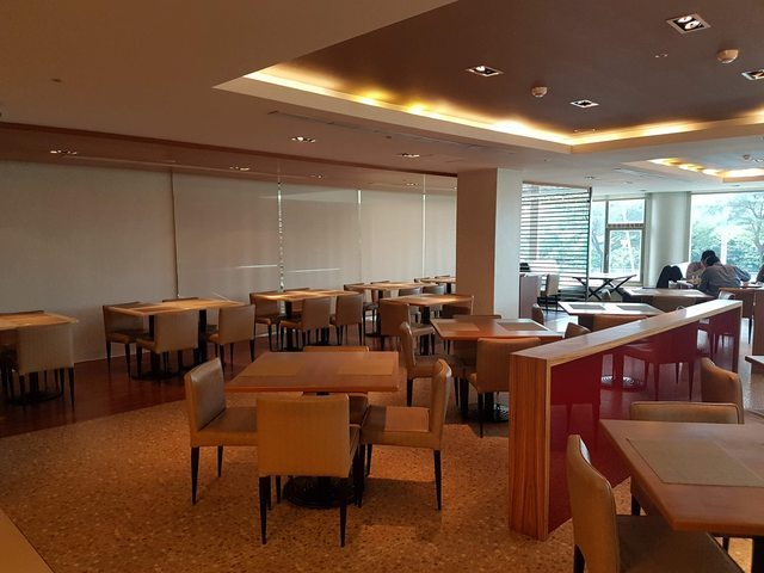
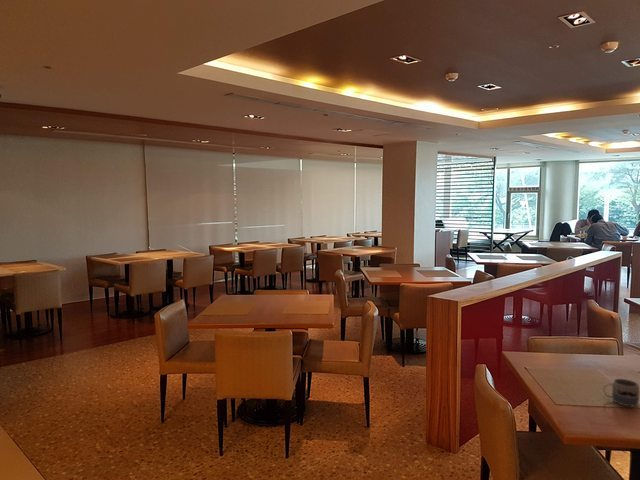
+ mug (621, 391)
